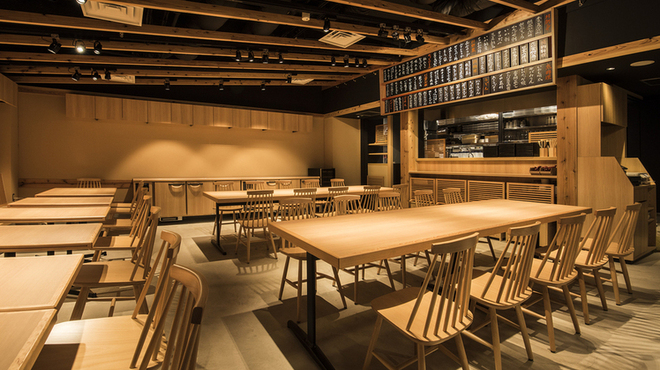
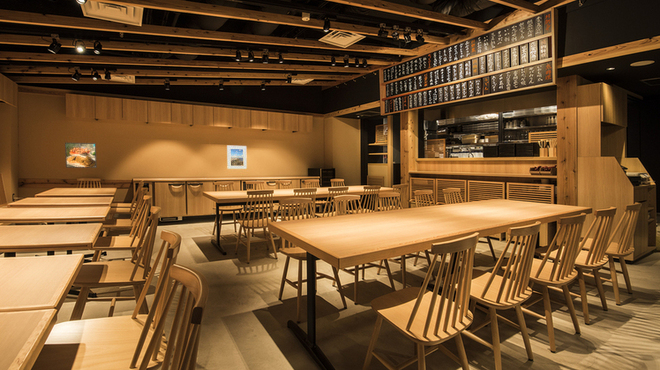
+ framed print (237, 157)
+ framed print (81, 155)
